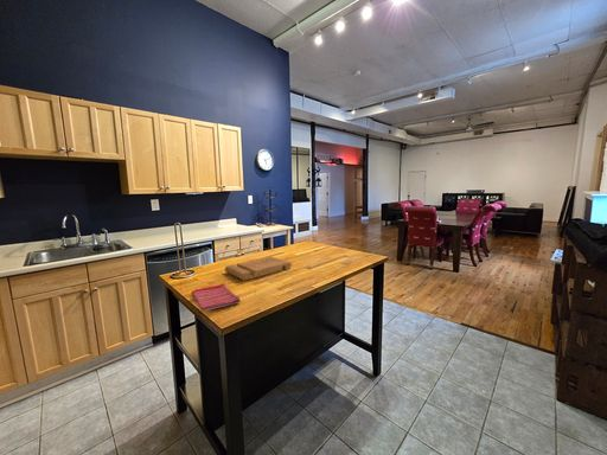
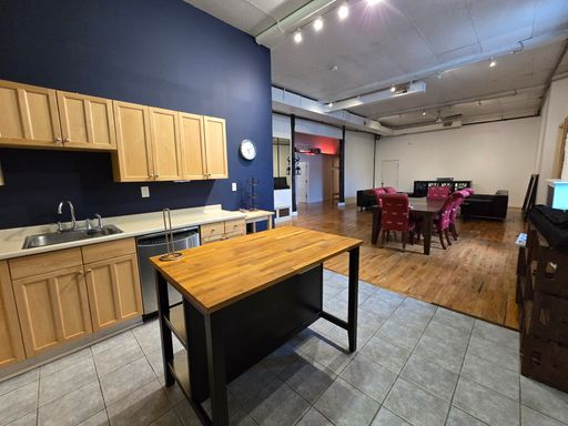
- cutting board (258, 267)
- dish towel (215, 295)
